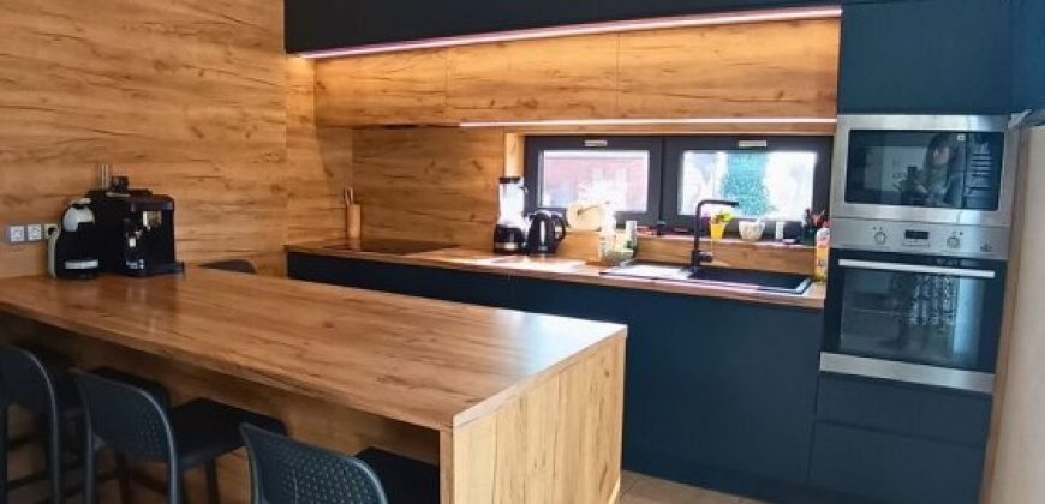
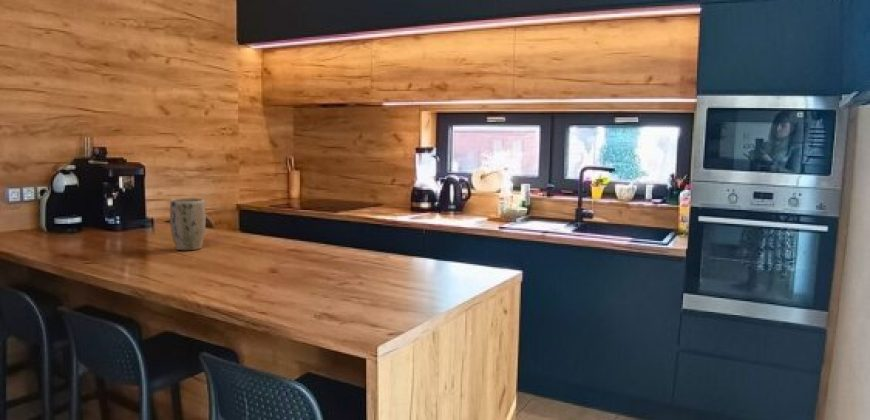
+ plant pot (188, 224)
